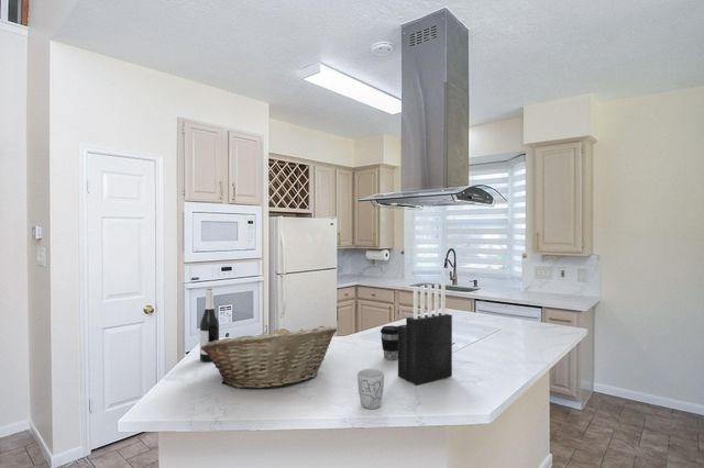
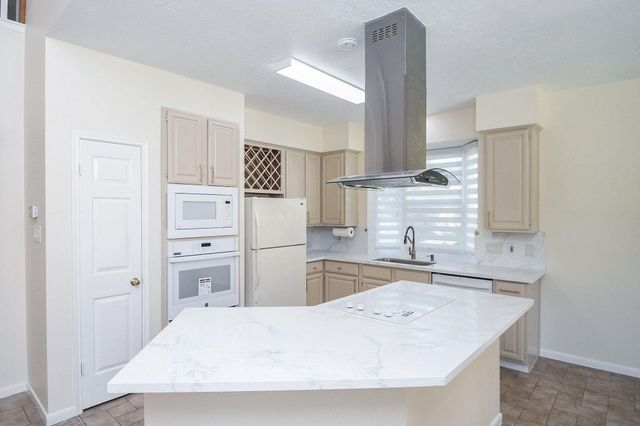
- wine bottle (209, 324)
- mug (372, 387)
- coffee cup (391, 343)
- fruit basket (272, 348)
- knife block (422, 330)
